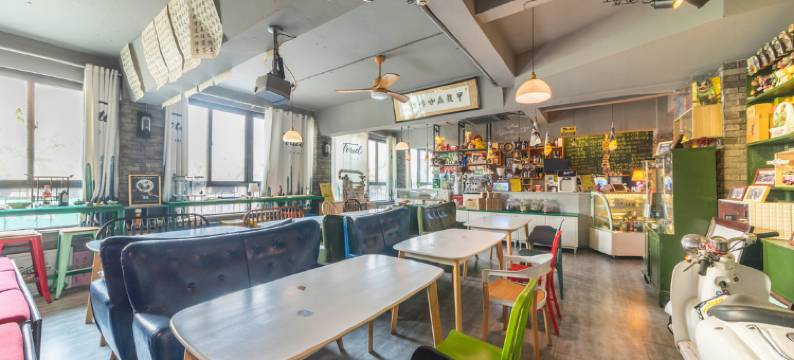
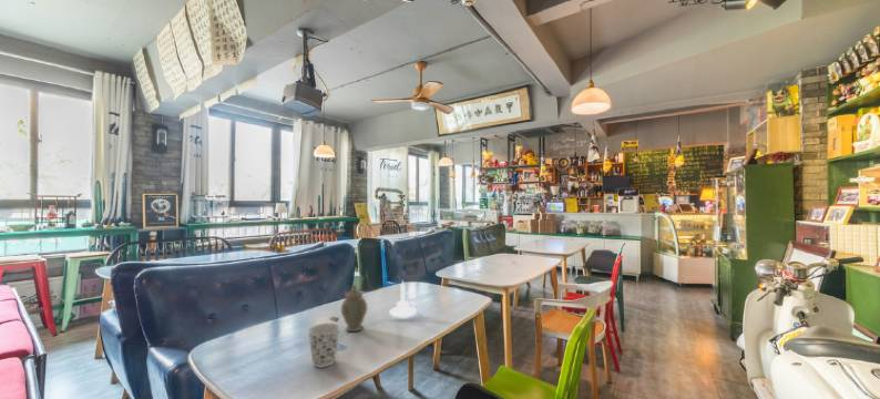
+ chinaware (354, 306)
+ cup (324, 345)
+ candle holder (402, 296)
